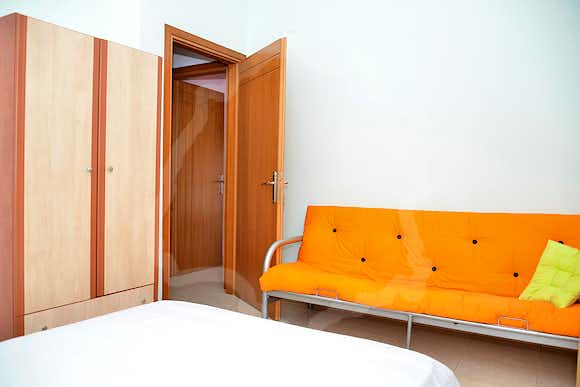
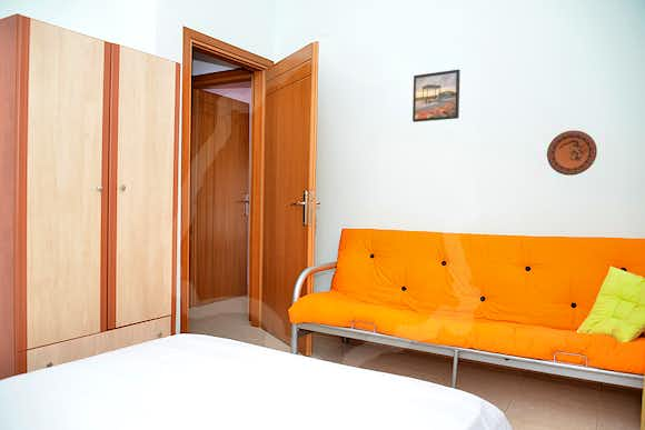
+ decorative plate (570, 152)
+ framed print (435, 96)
